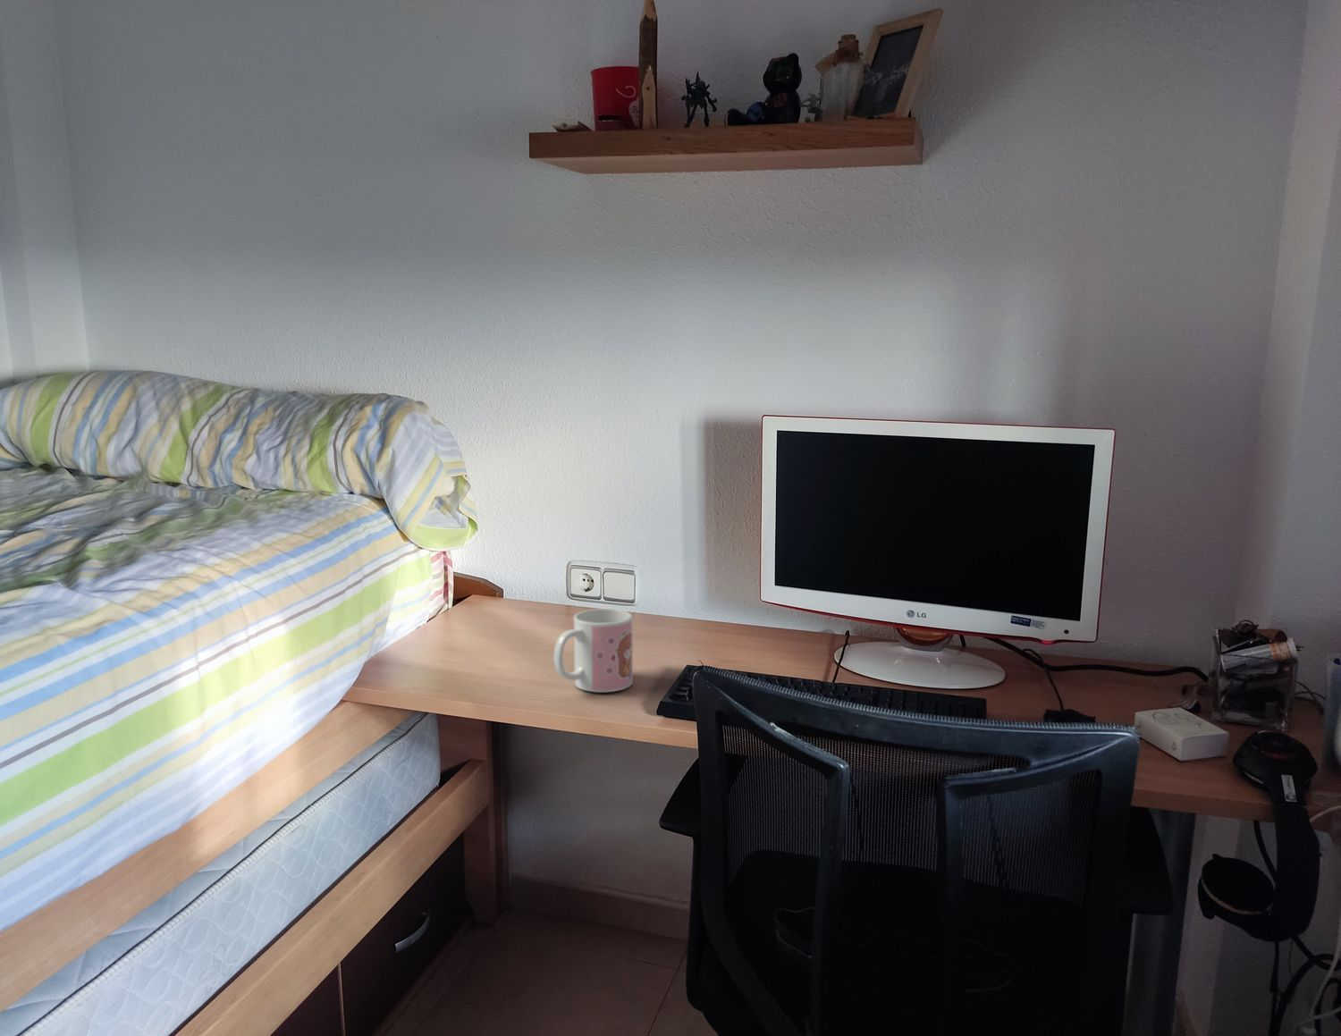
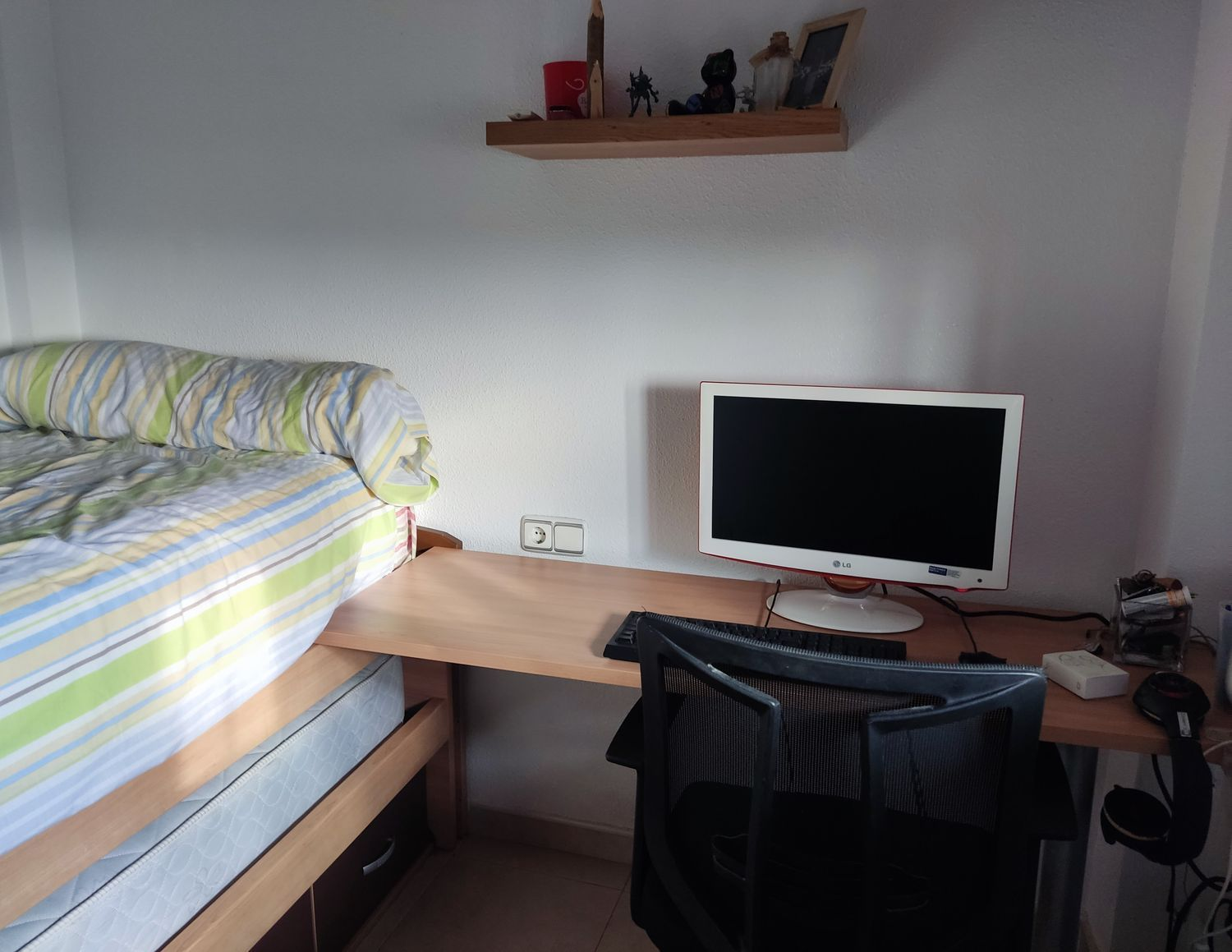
- mug (595, 652)
